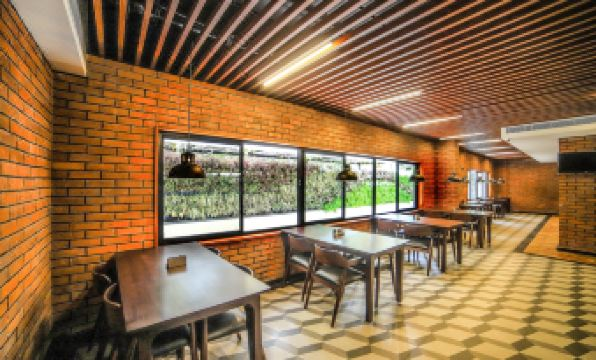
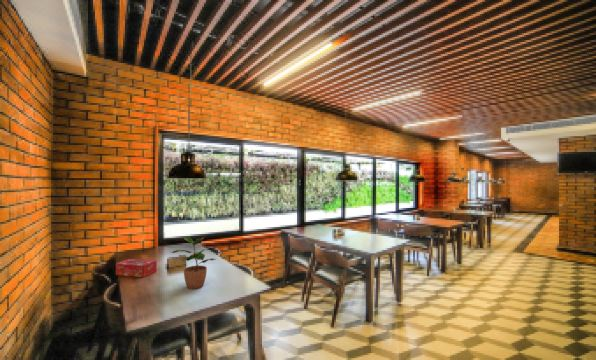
+ tissue box (136, 267)
+ potted plant (195, 259)
